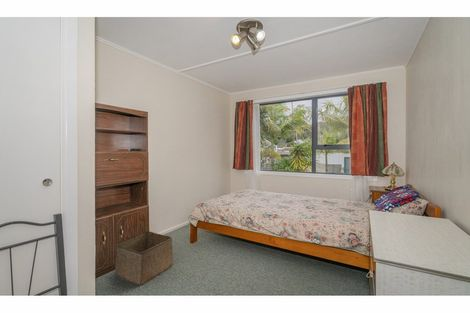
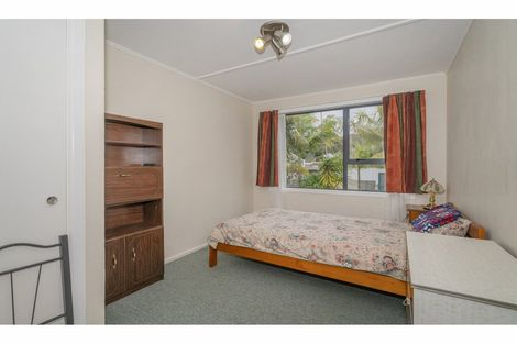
- storage bin (144, 255)
